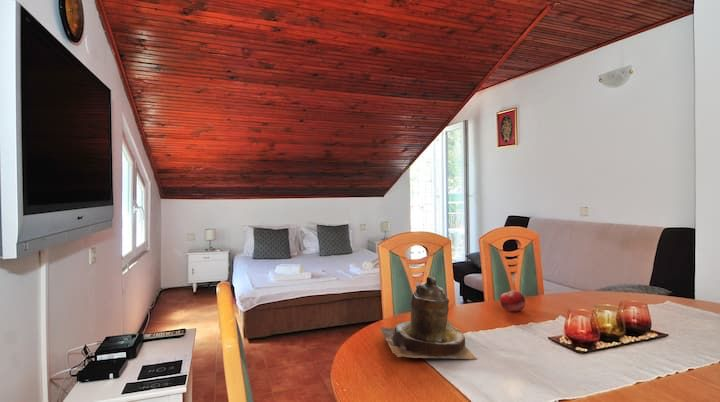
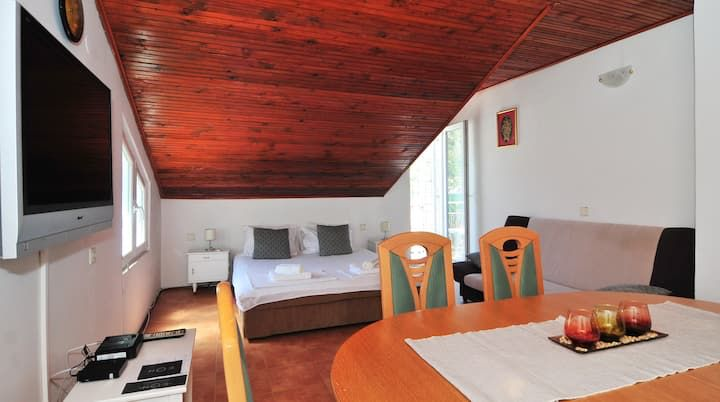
- teapot (424, 311)
- fruit (512, 300)
